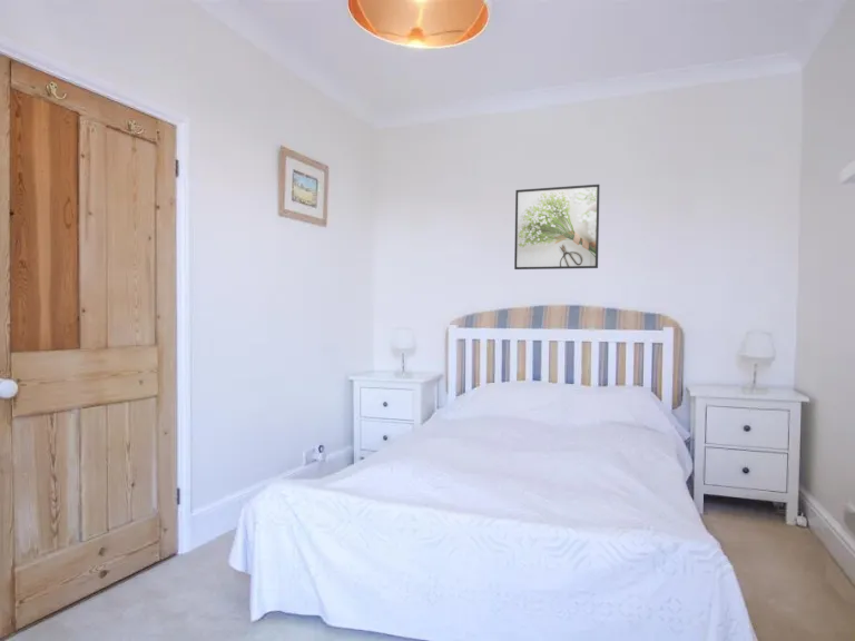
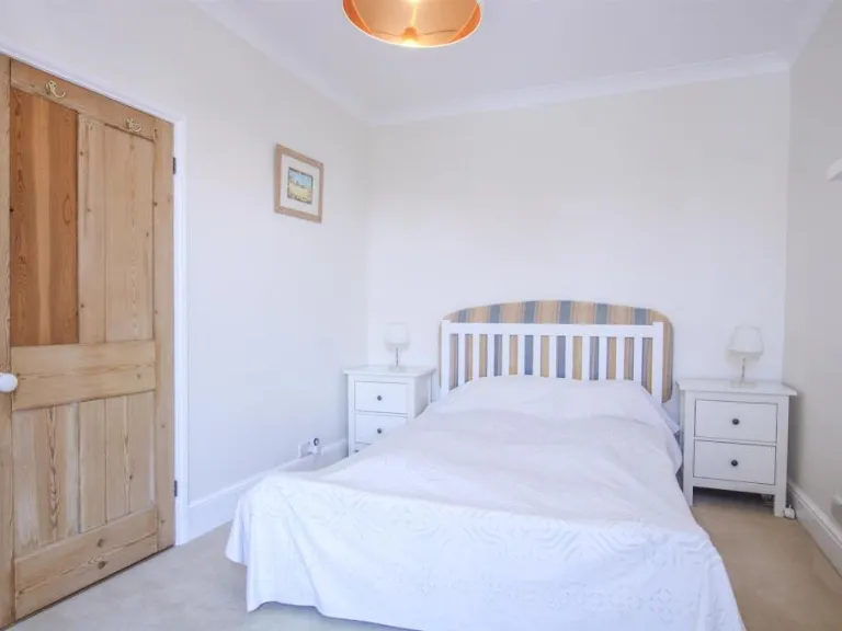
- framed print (556, 228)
